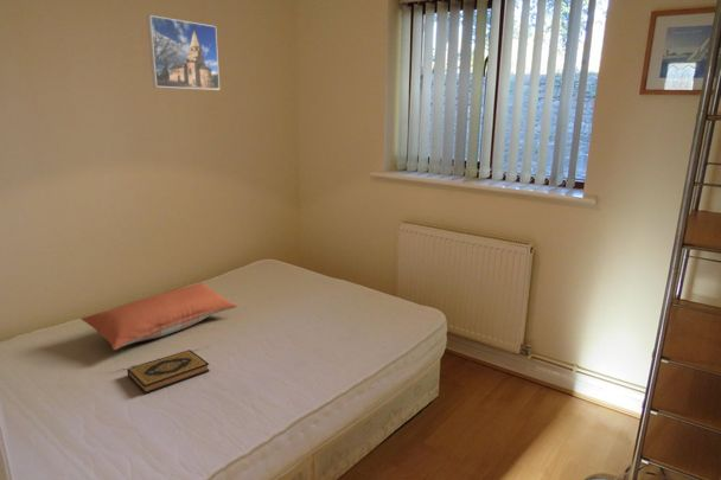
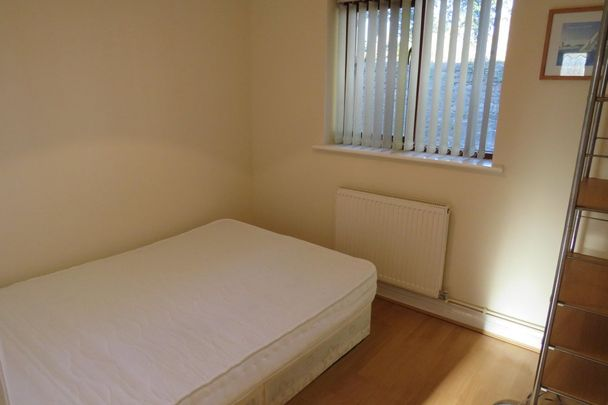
- hardback book (168, 369)
- pillow (164, 312)
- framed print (185, 55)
